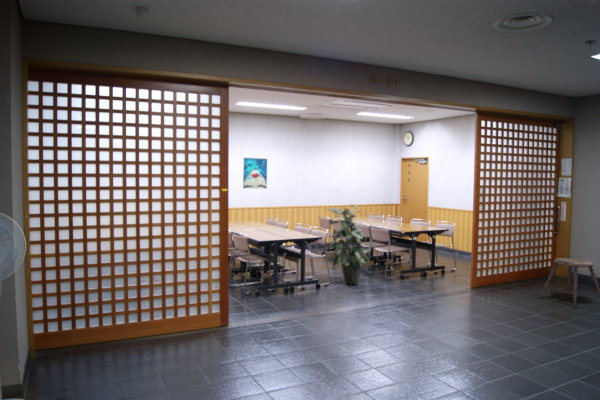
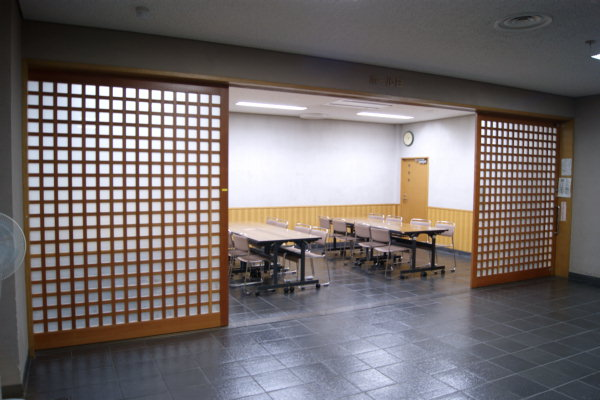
- stool (573, 281)
- indoor plant (348, 244)
- wall art (255, 173)
